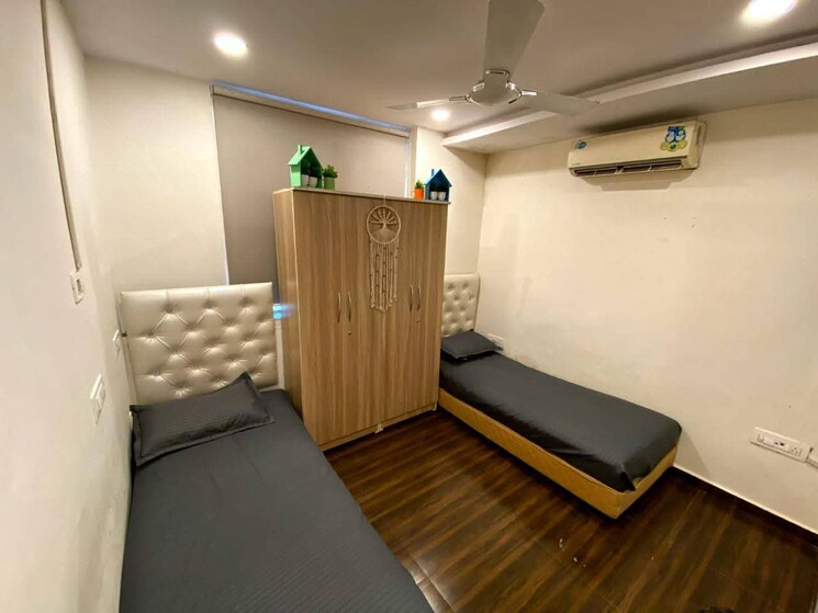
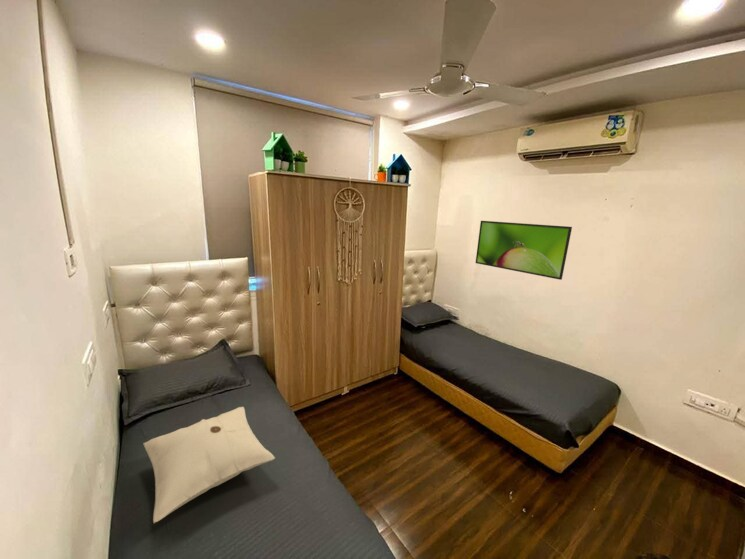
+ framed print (517, 247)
+ cushion (208, 451)
